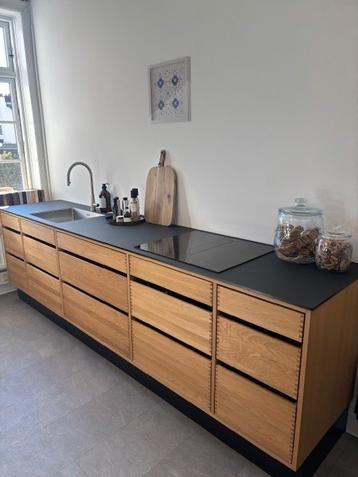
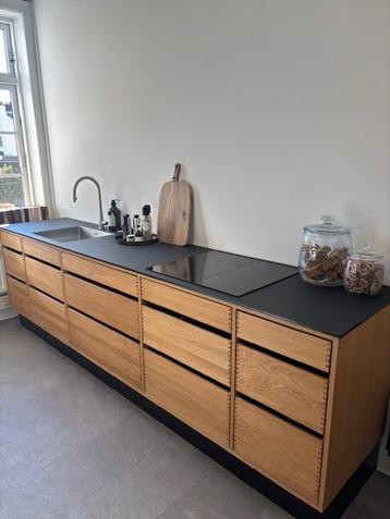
- wall art (168, 92)
